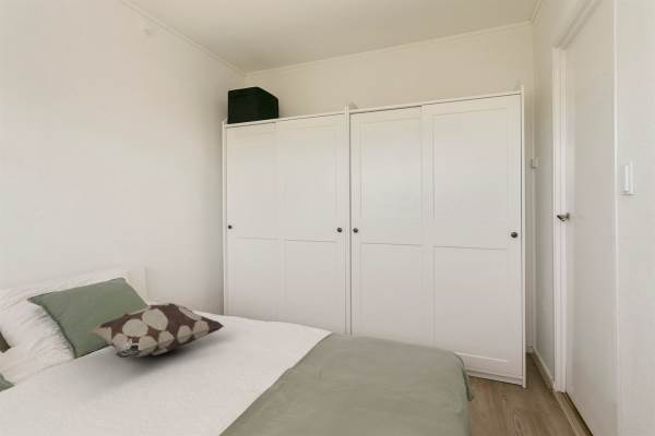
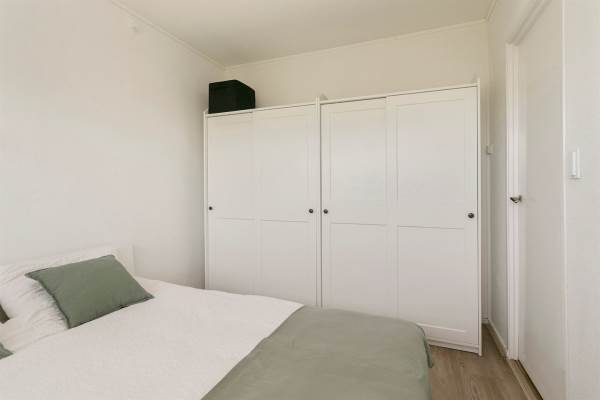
- decorative pillow (156, 329)
